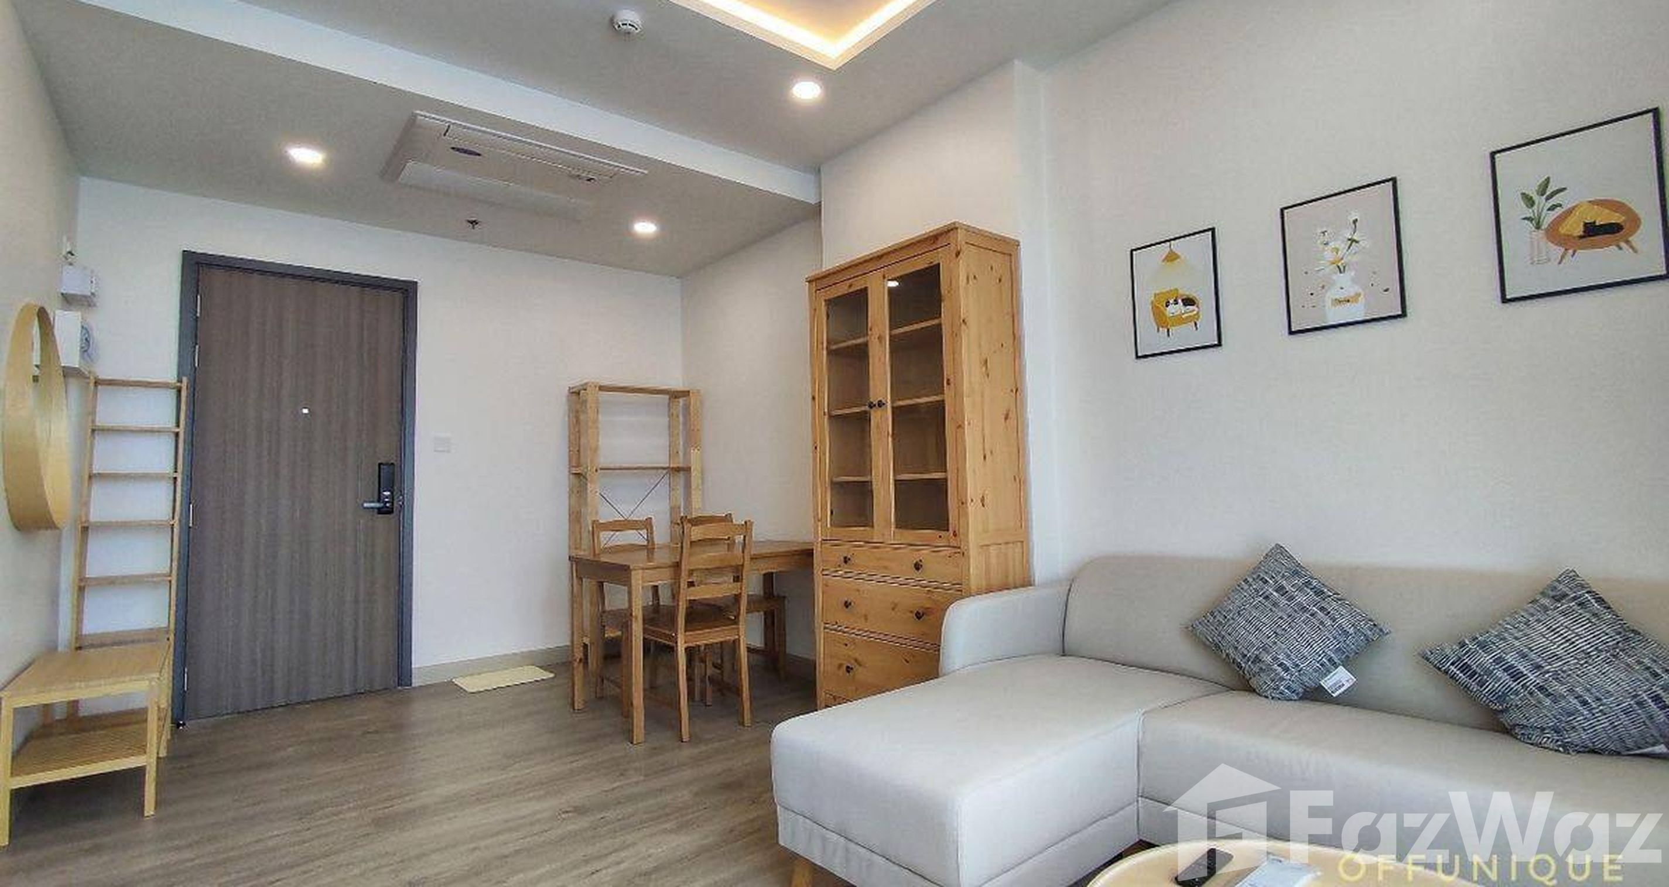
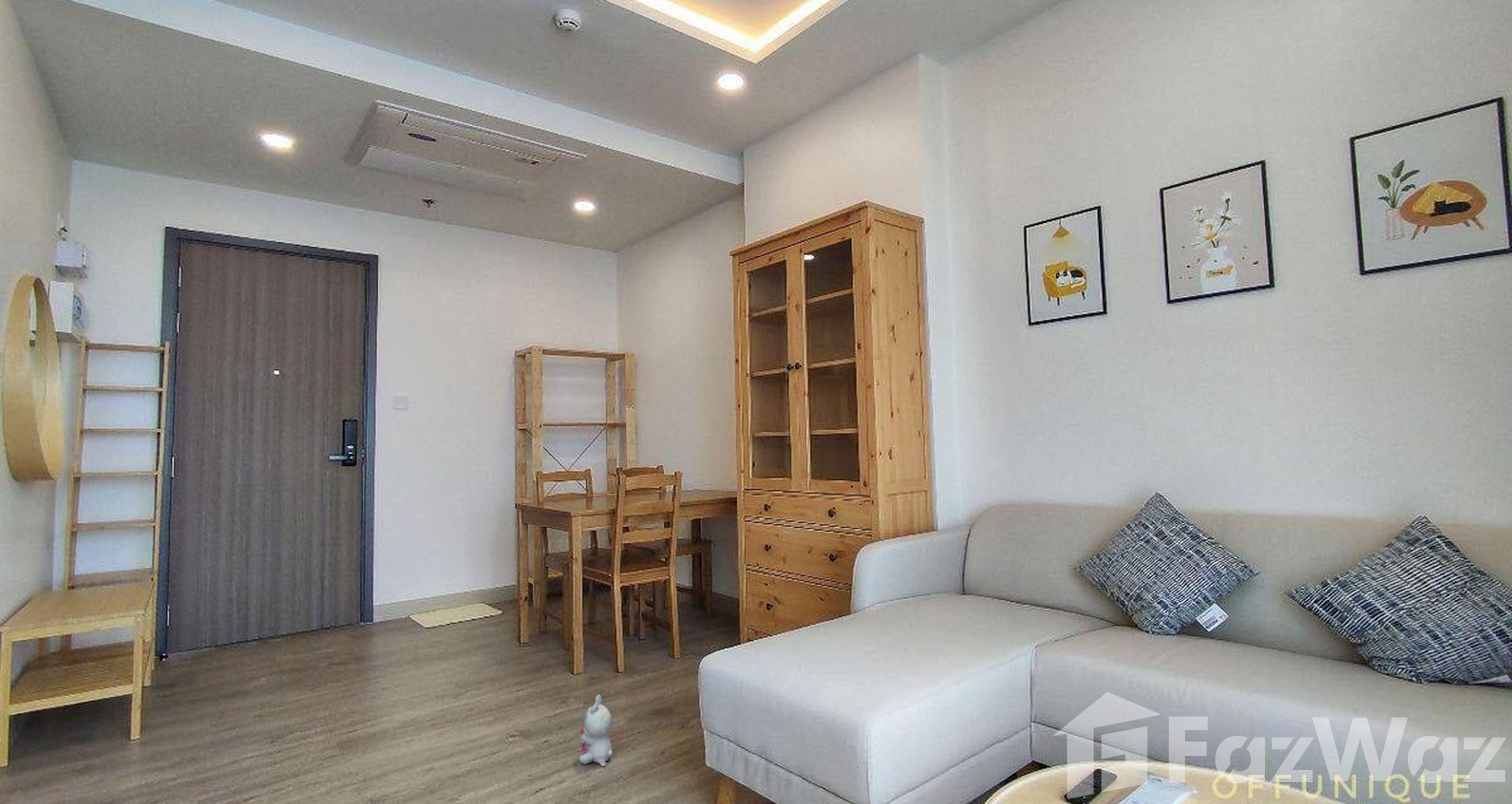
+ plush toy (596, 728)
